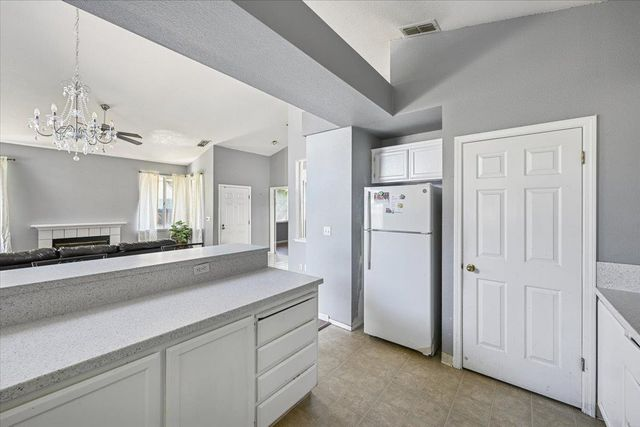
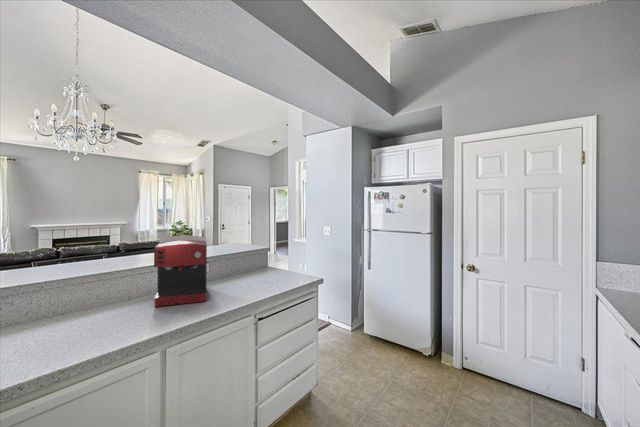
+ coffee maker (182, 267)
